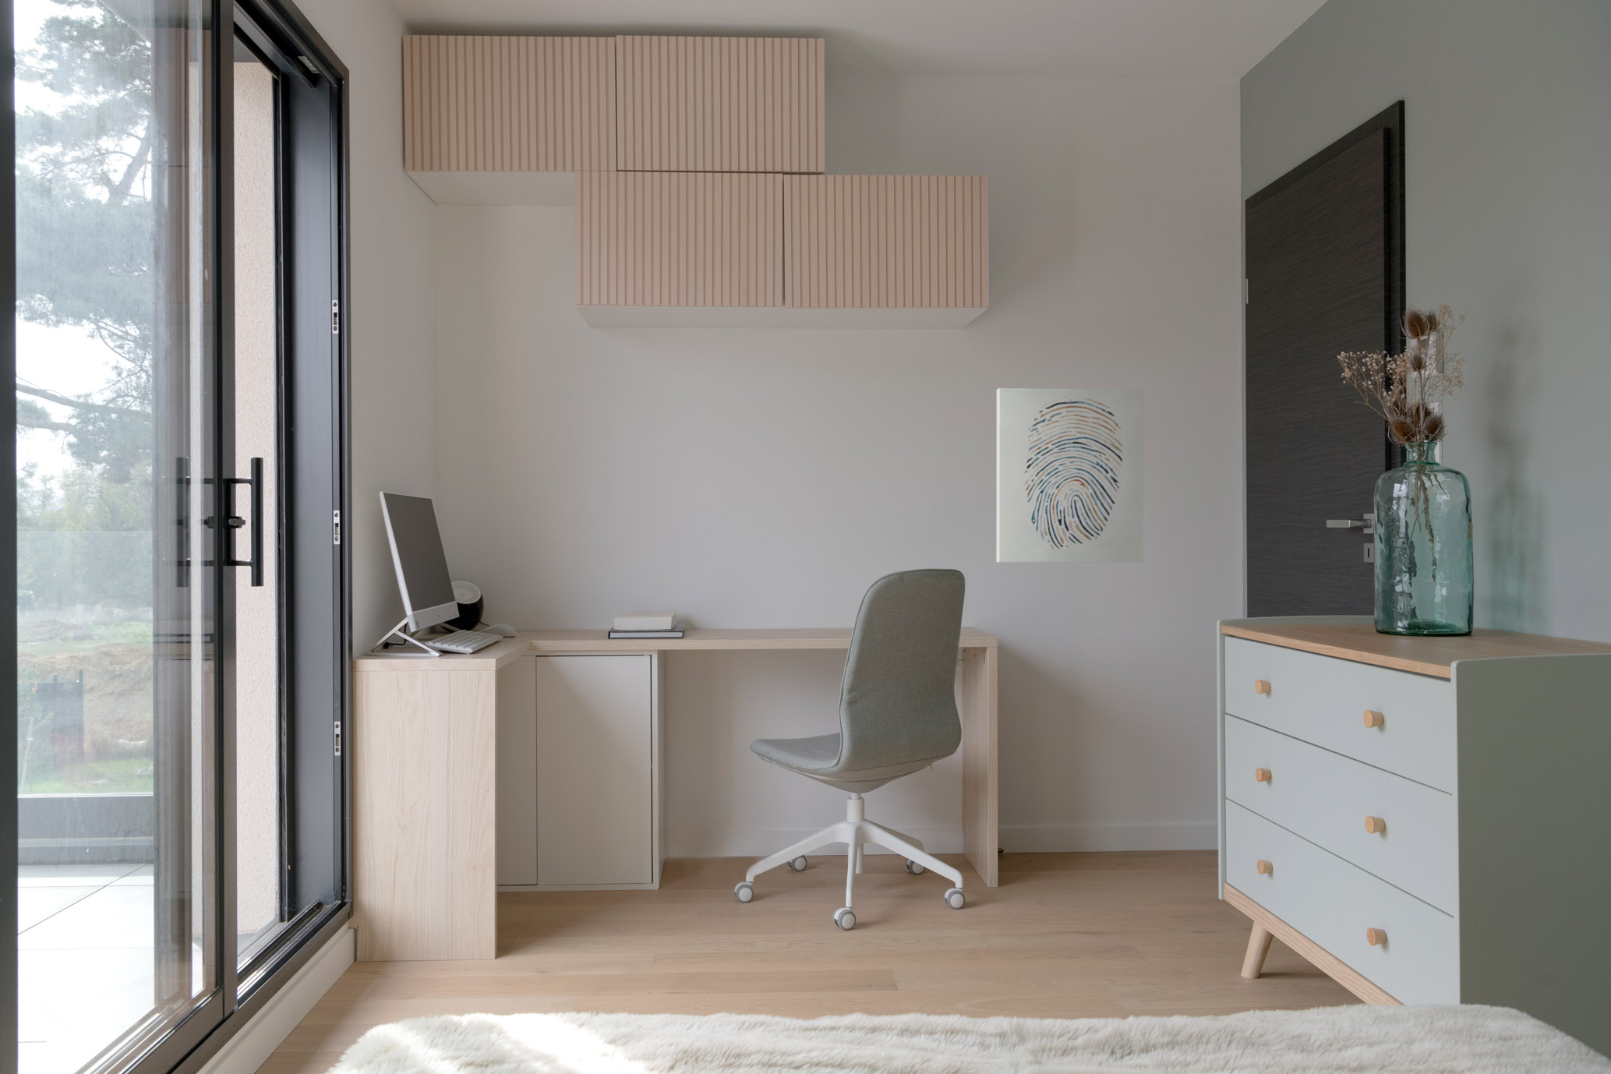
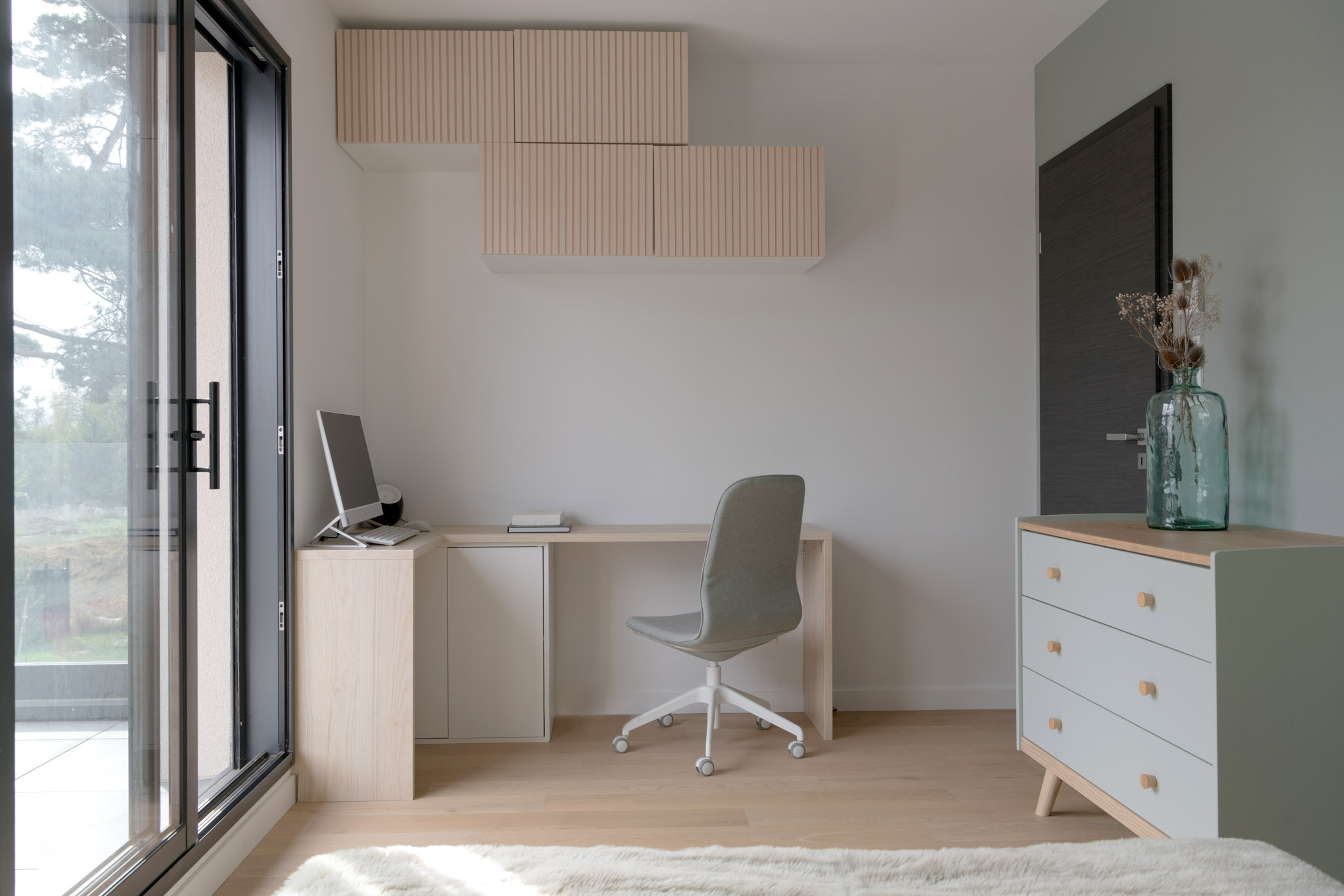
- wall art (1069, 476)
